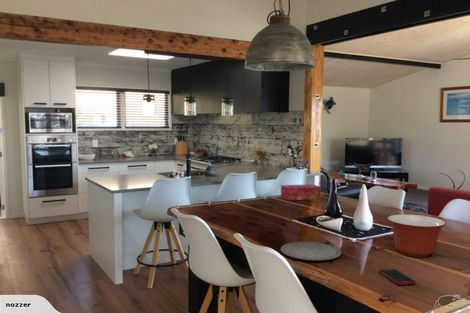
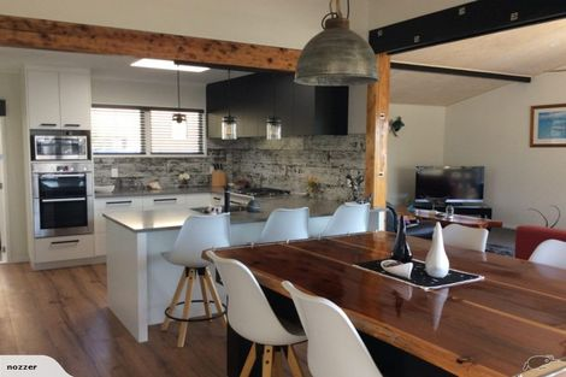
- plate (310, 251)
- tissue box (300, 191)
- cell phone (396, 276)
- mixing bowl (415, 236)
